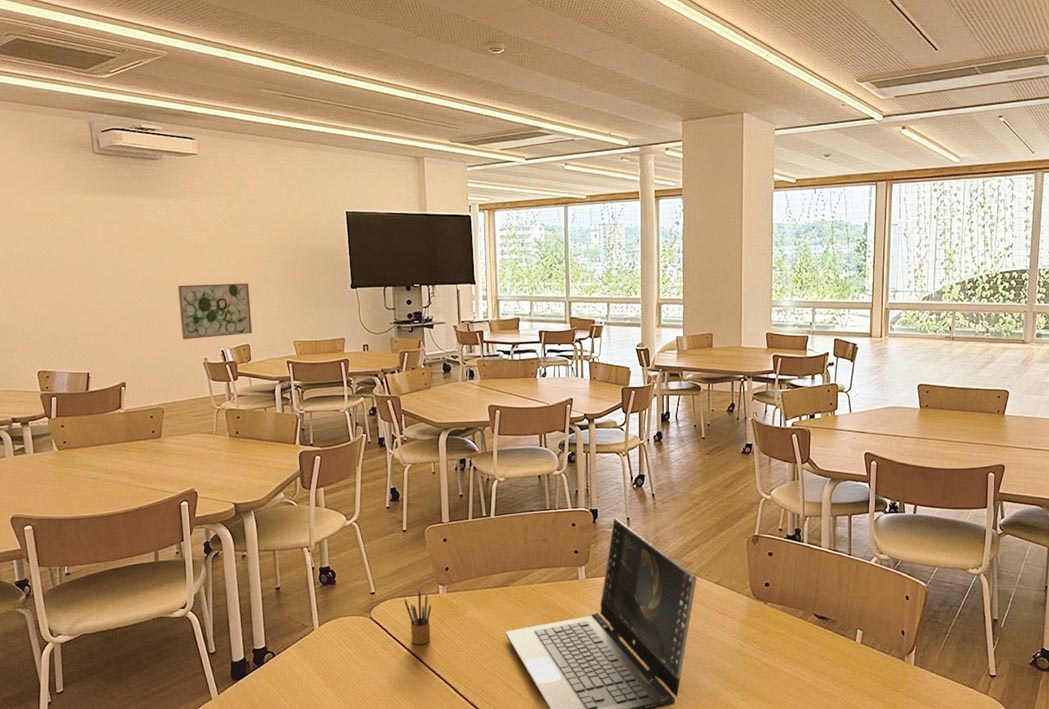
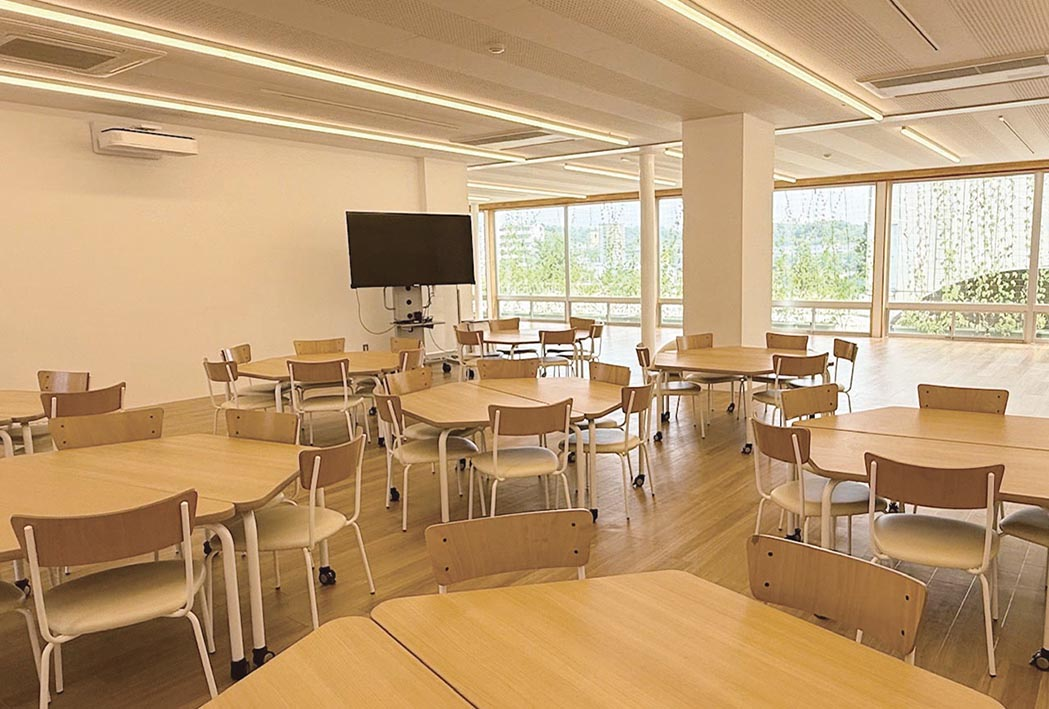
- laptop computer (593, 613)
- wall art (217, 310)
- pencil box (419, 617)
